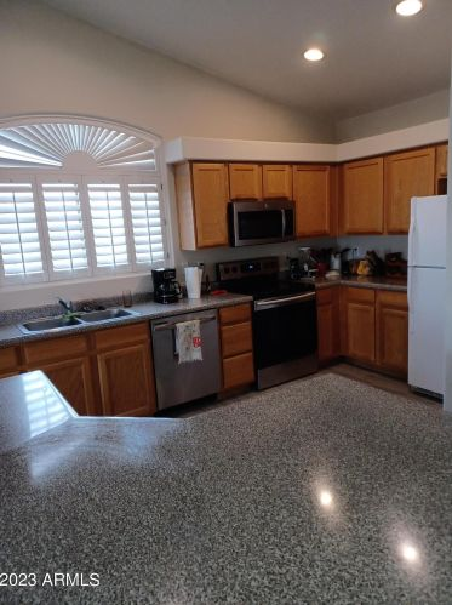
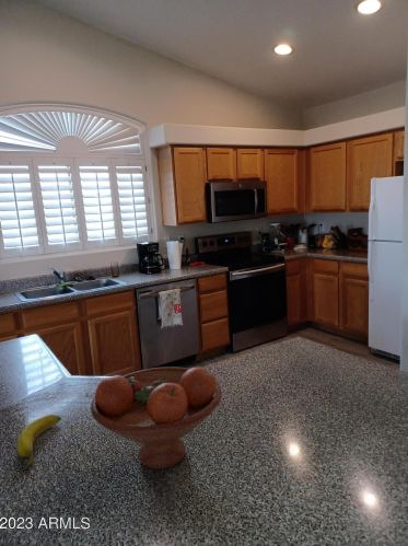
+ fruit bowl (159, 411)
+ banana (35, 435)
